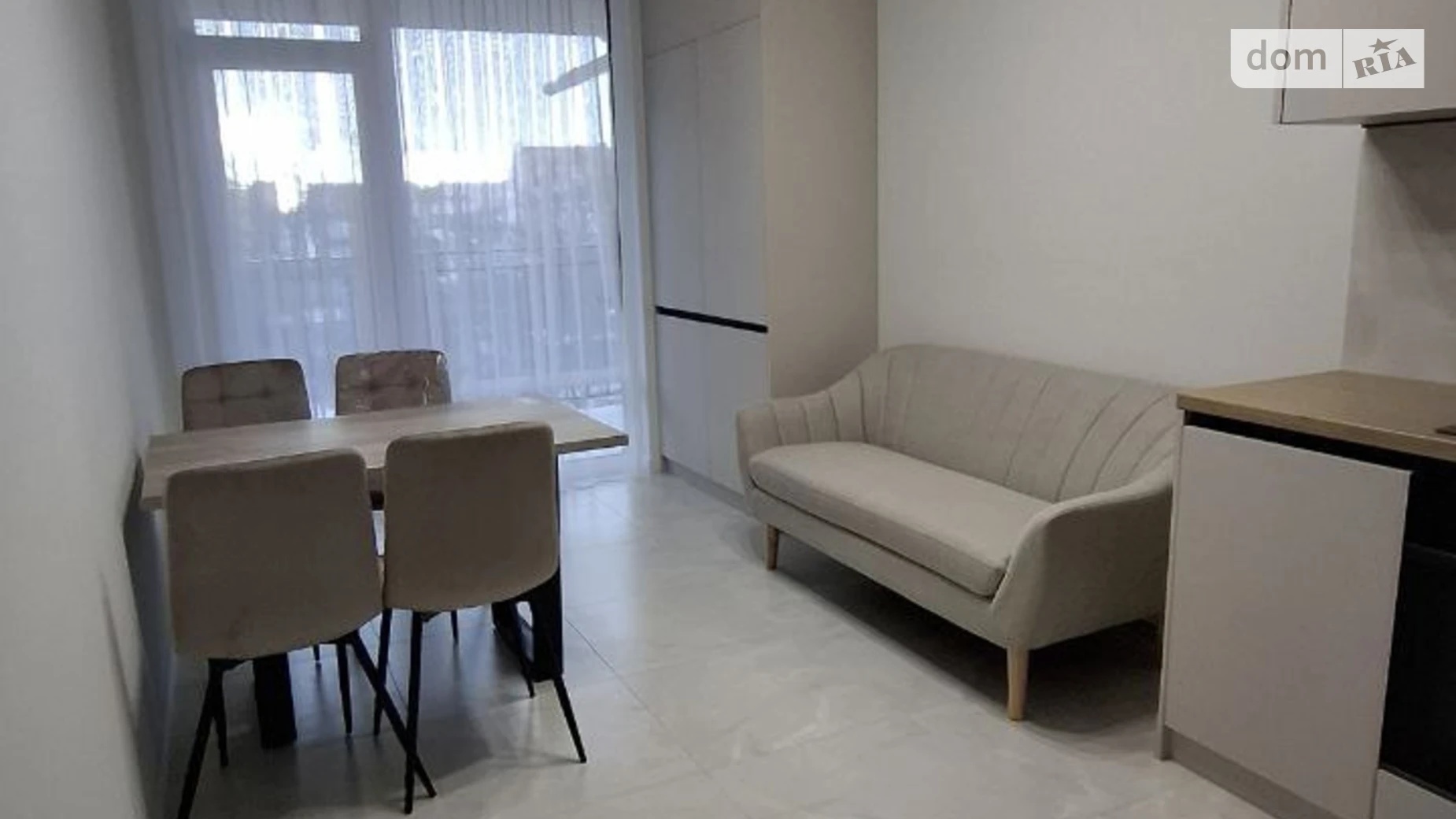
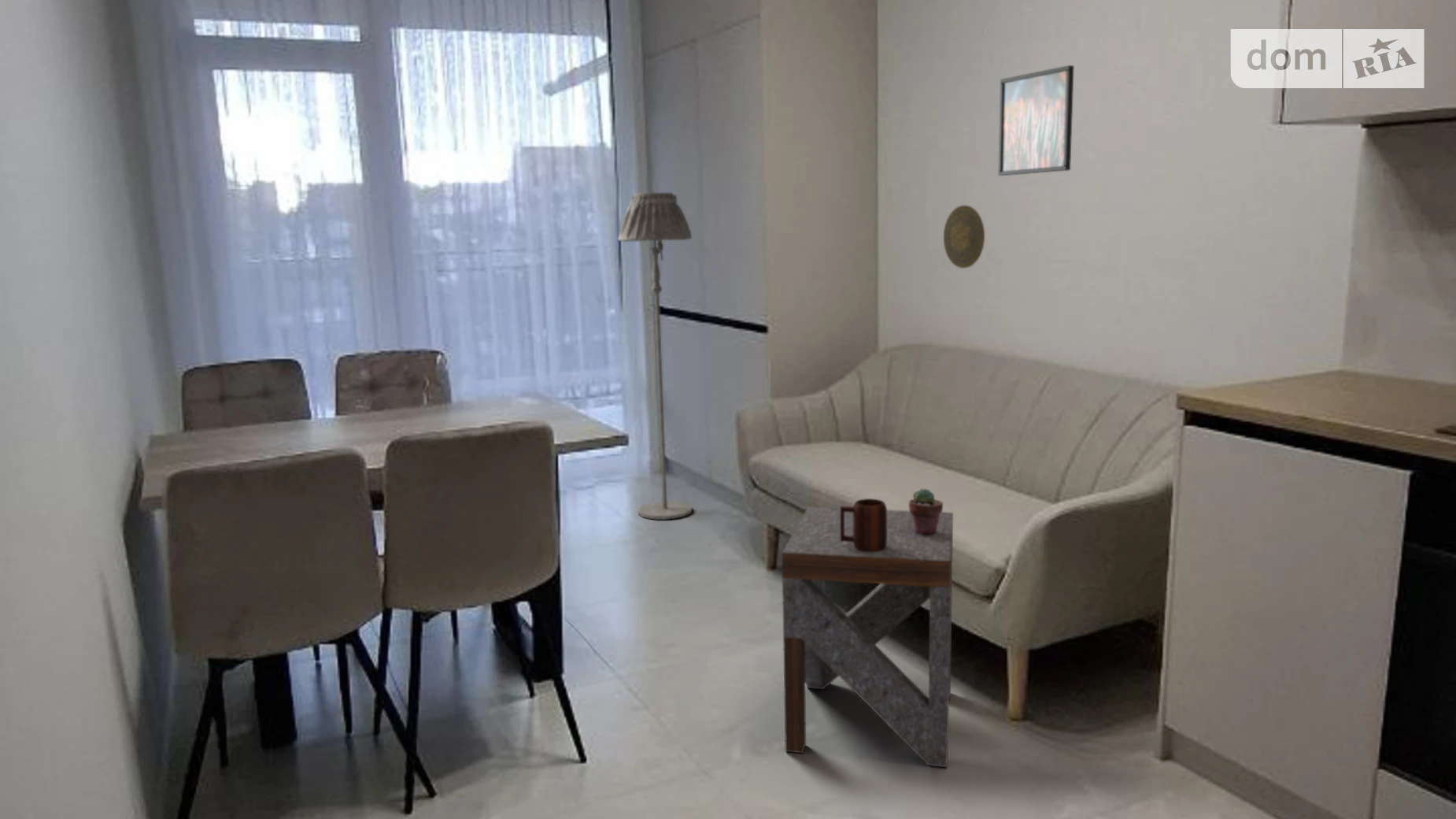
+ potted succulent (926, 510)
+ side table (872, 627)
+ decorative plate (961, 236)
+ floor lamp (659, 357)
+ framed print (1034, 123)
+ mug (863, 524)
